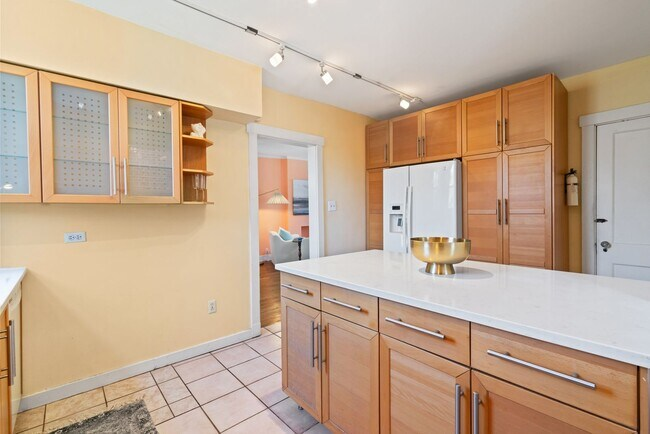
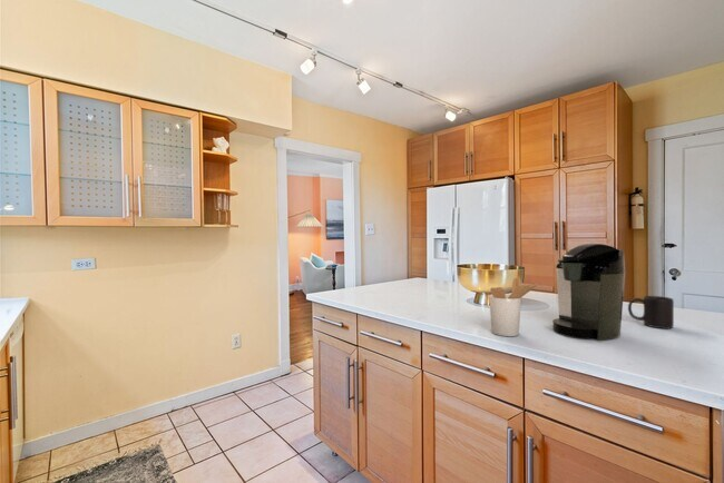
+ utensil holder (511, 306)
+ coffee maker (576, 285)
+ mug (649, 310)
